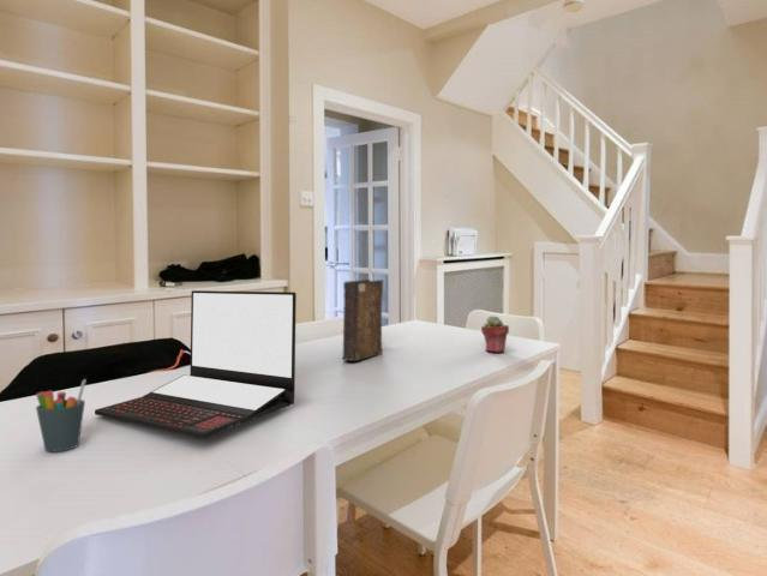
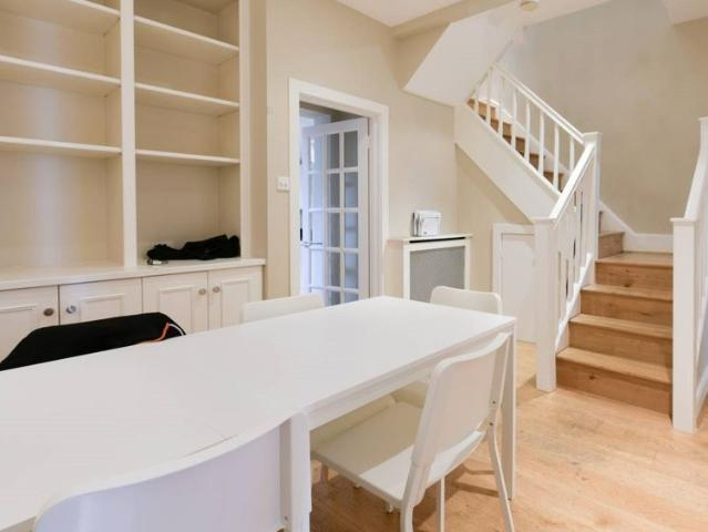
- pen holder (60, 414)
- potted succulent (495, 332)
- book (361, 318)
- laptop (197, 353)
